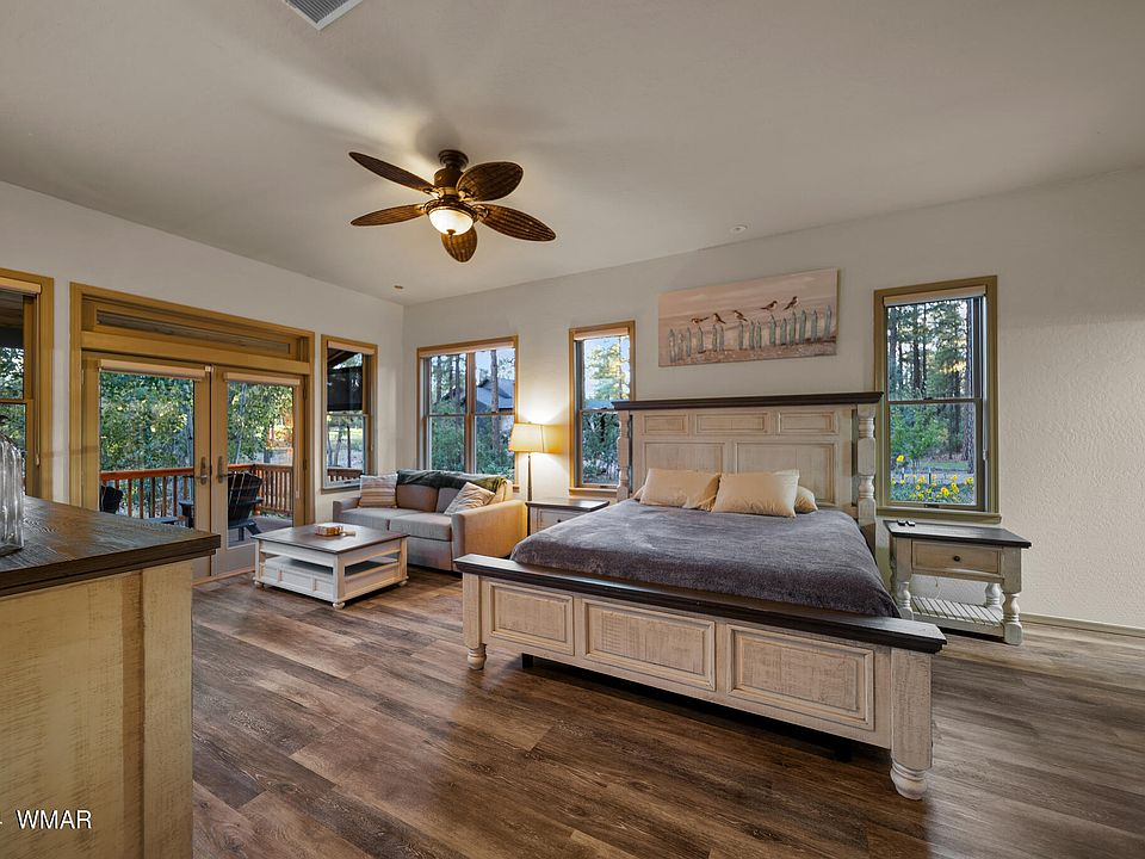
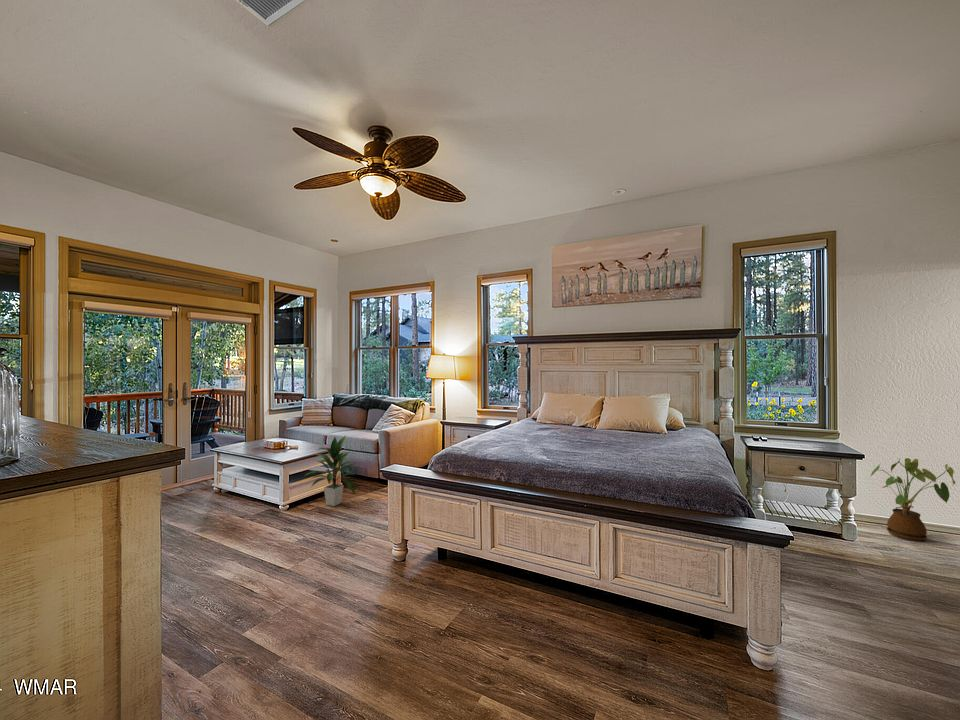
+ indoor plant (334, 471)
+ house plant (913, 499)
